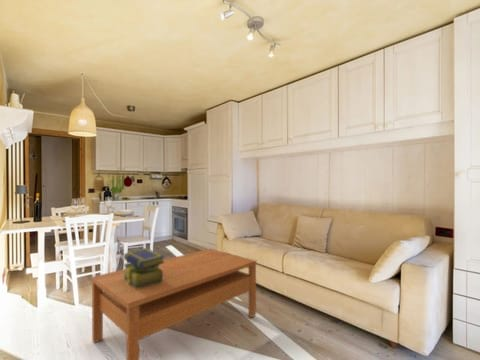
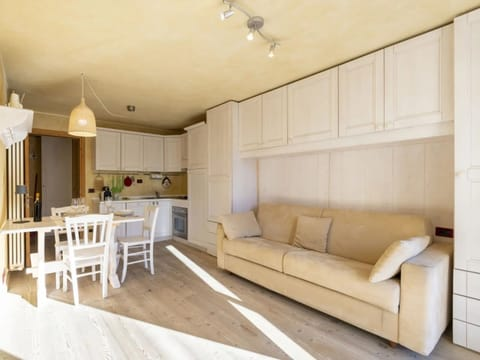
- coffee table (181, 297)
- stack of books (144, 266)
